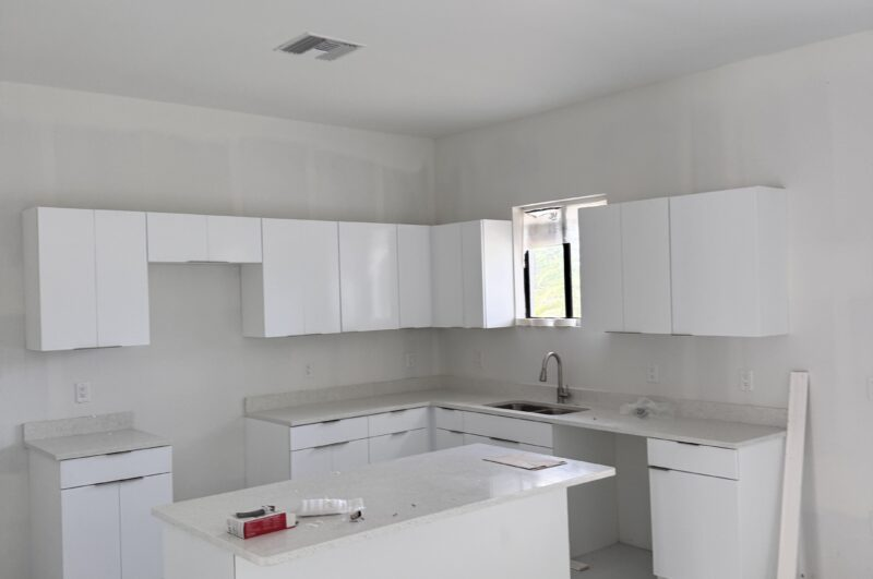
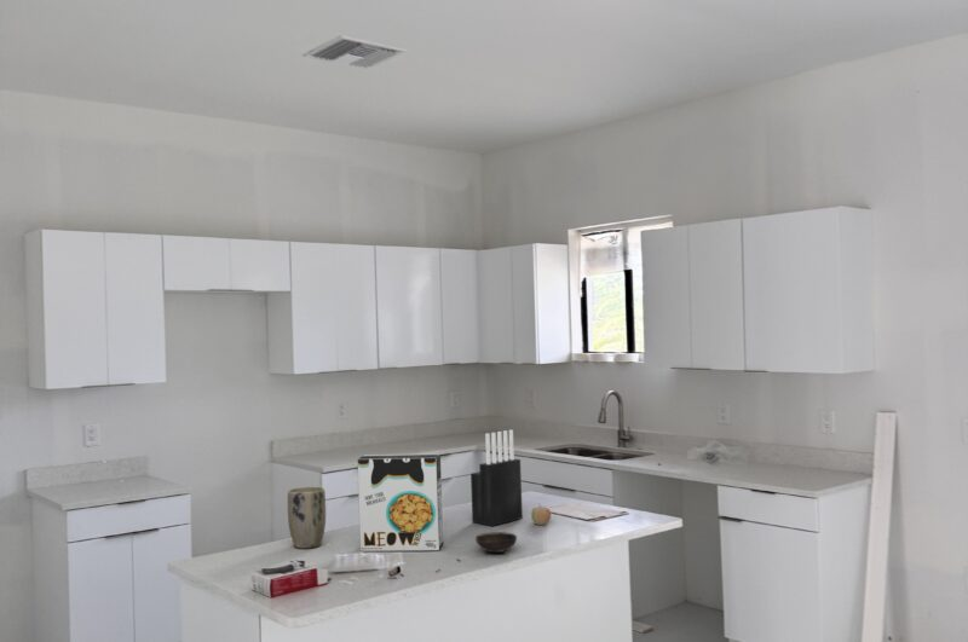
+ cereal box (401, 502)
+ plant pot (306, 517)
+ knife block (494, 475)
+ bowl (496, 543)
+ fruit (541, 514)
